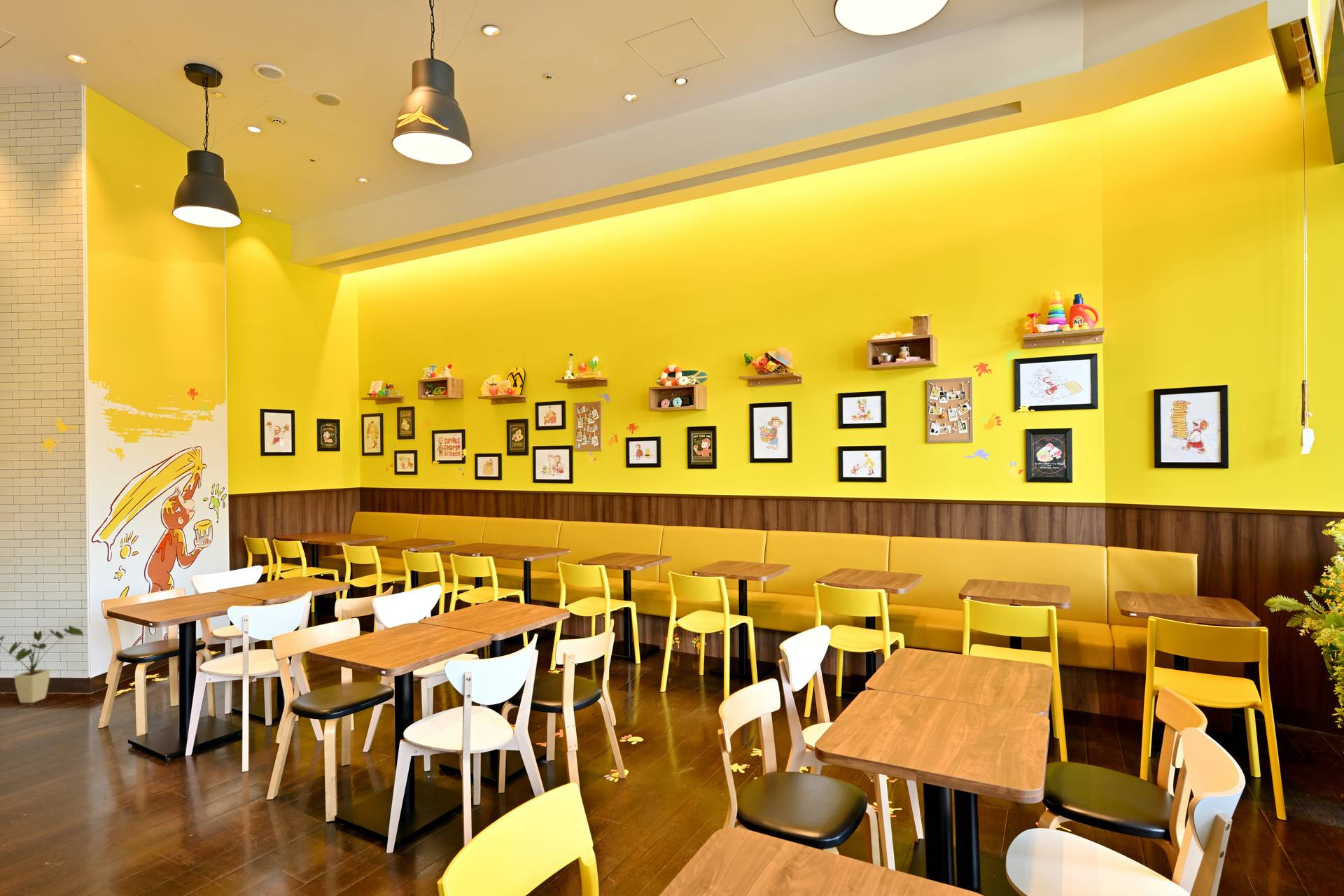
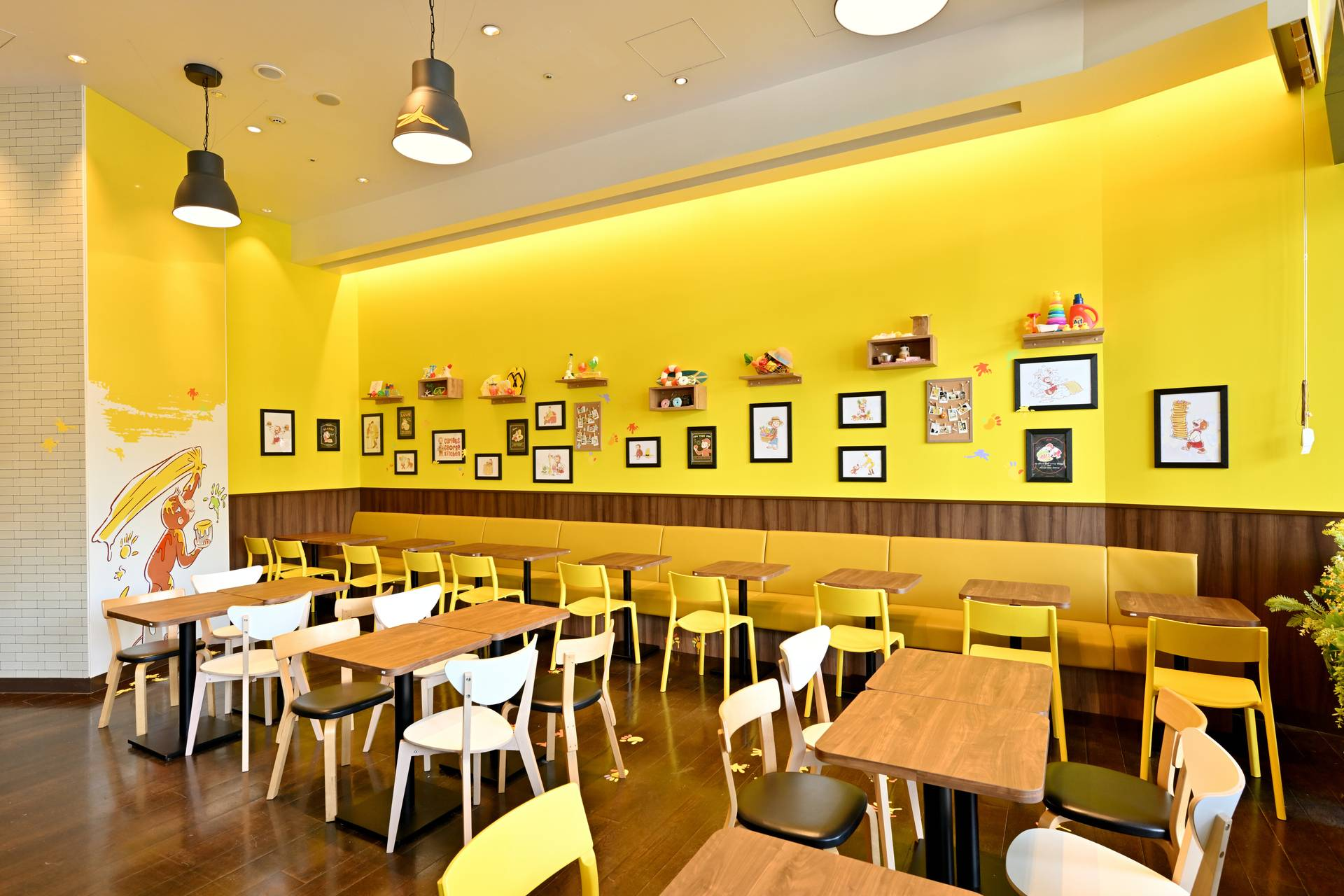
- house plant (37, 664)
